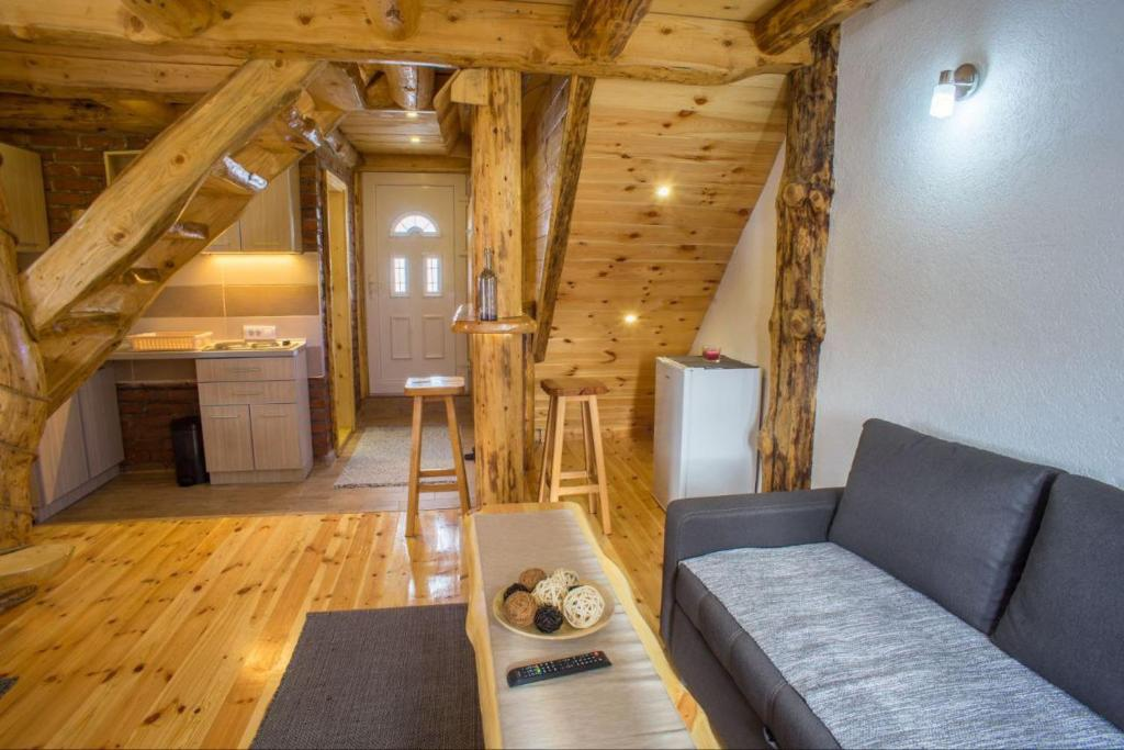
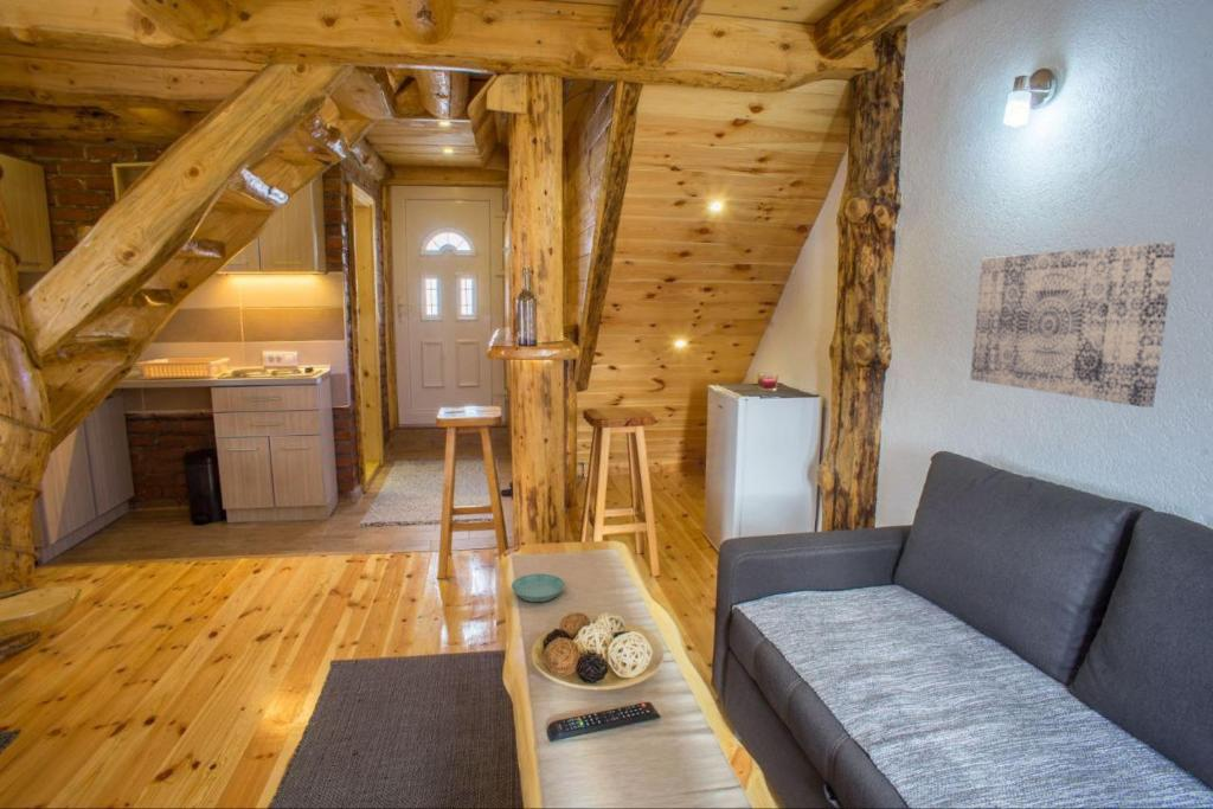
+ wall art (1055, 322)
+ saucer (538, 589)
